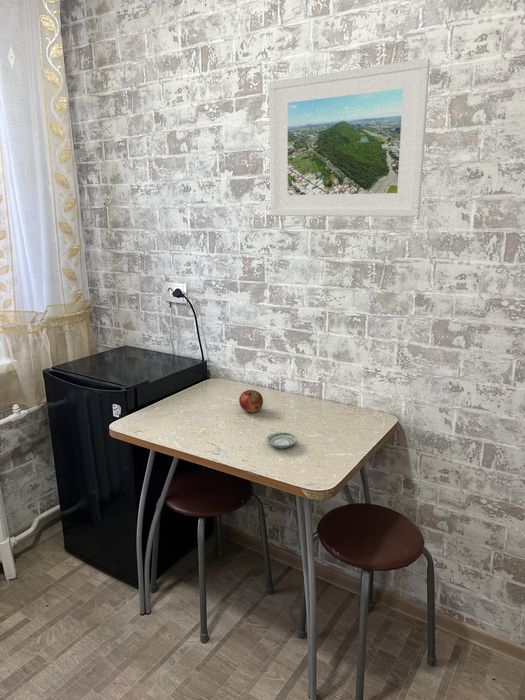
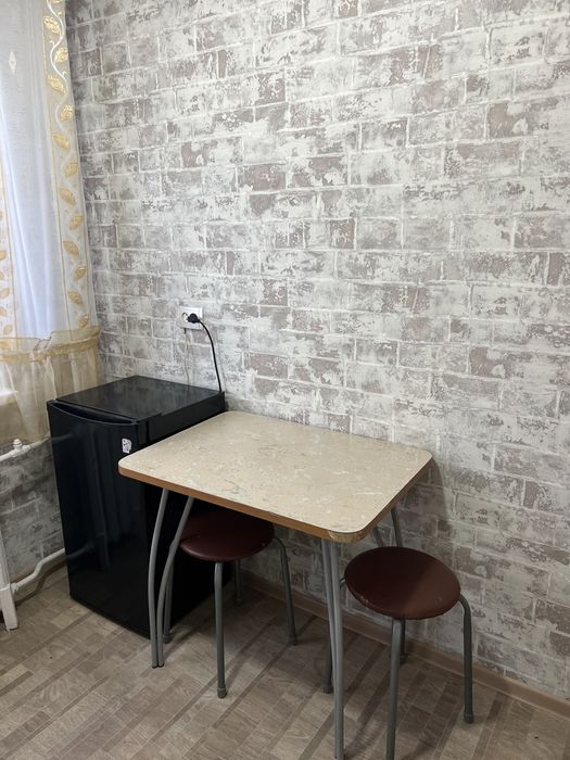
- fruit (251, 400)
- saucer (281, 441)
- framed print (341, 146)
